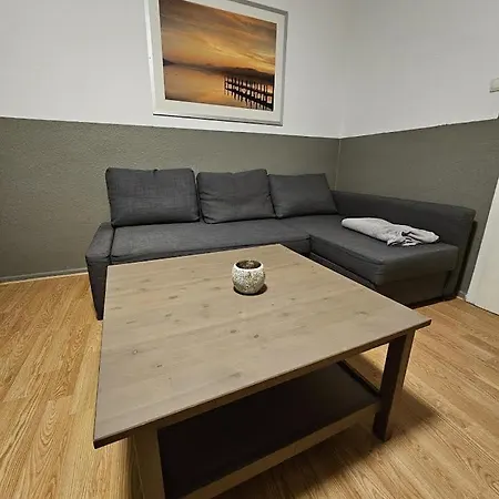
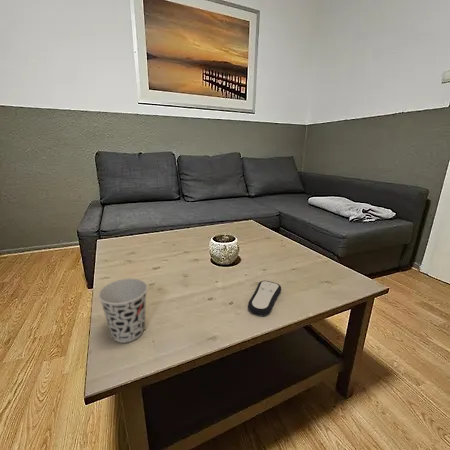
+ cup (126, 311)
+ remote control (264, 296)
